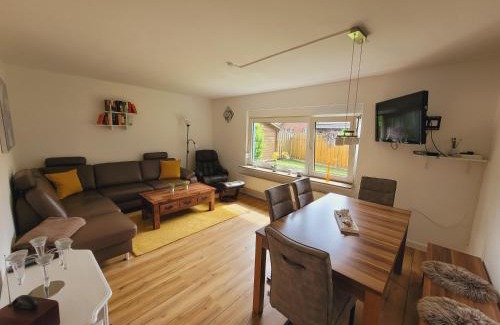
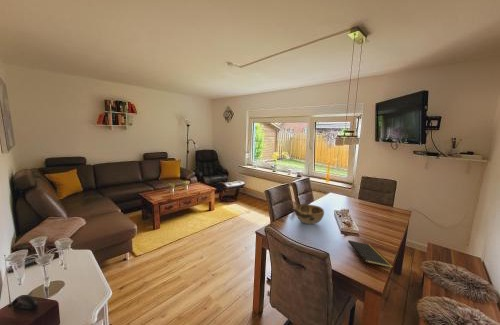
+ notepad (368, 252)
+ decorative bowl (308, 215)
